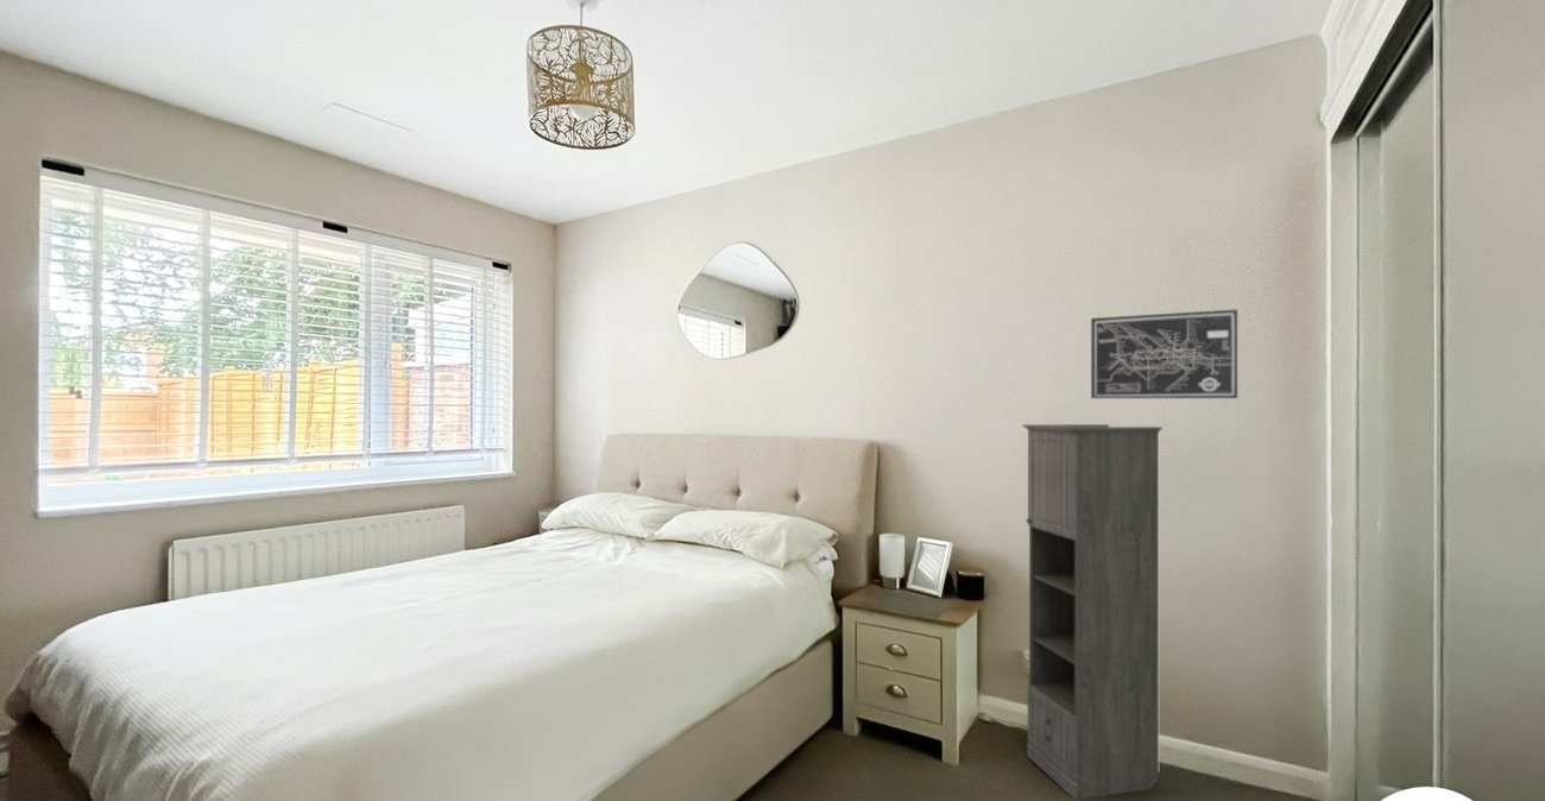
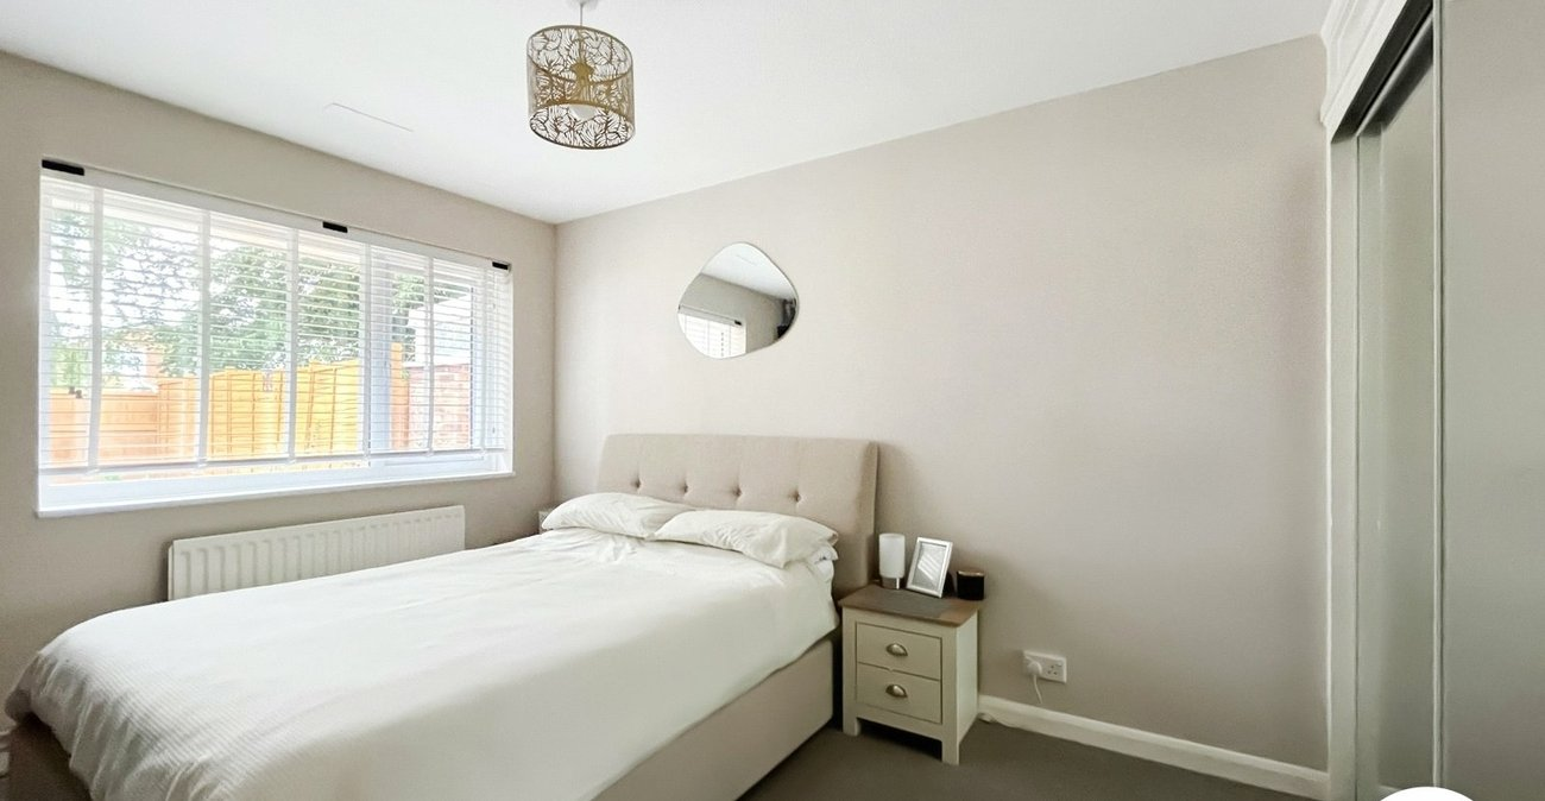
- storage cabinet (1089, 598)
- wall art (1160, 355)
